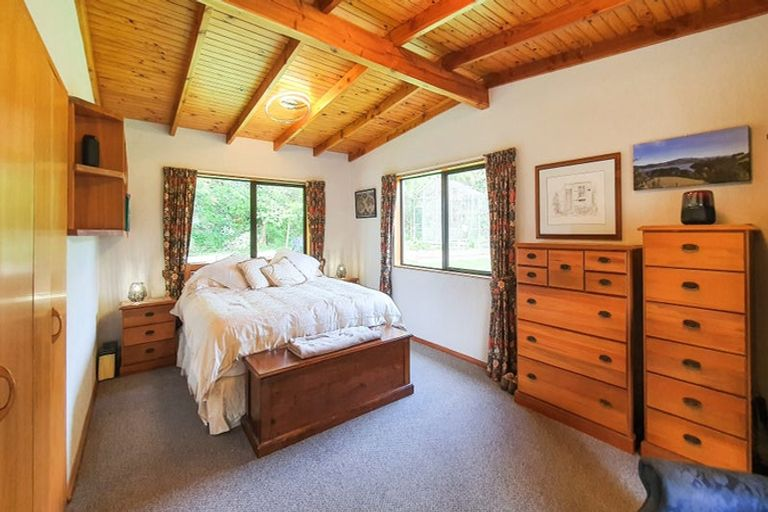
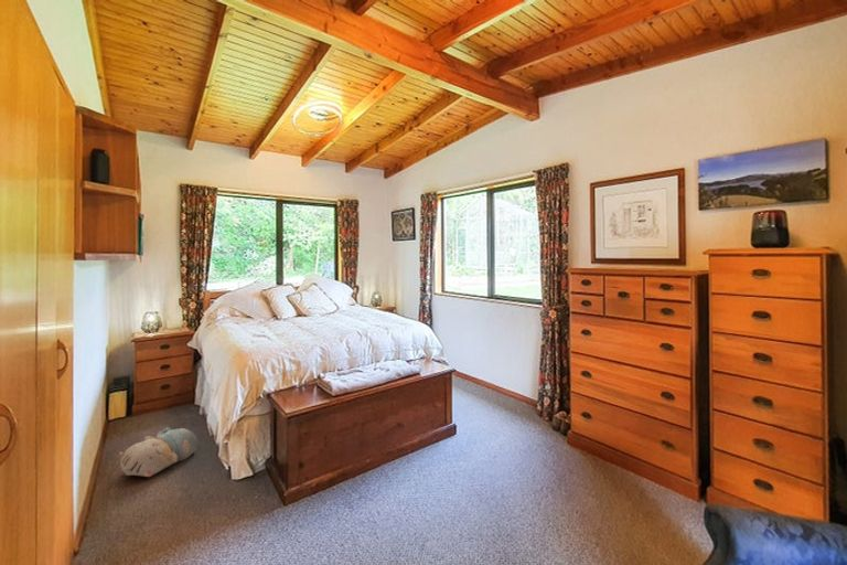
+ plush toy (160, 450)
